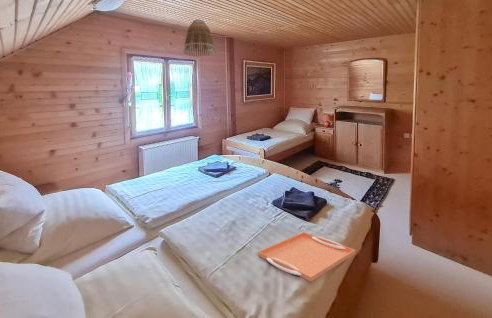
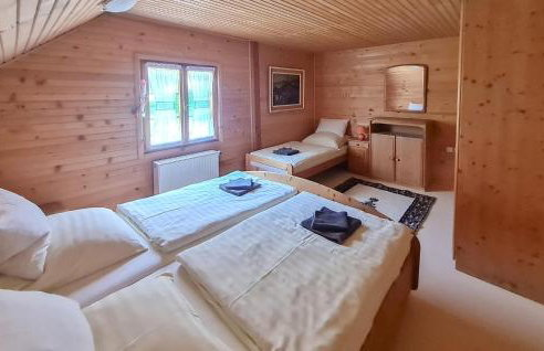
- serving tray (306, 252)
- lamp shade (199, 37)
